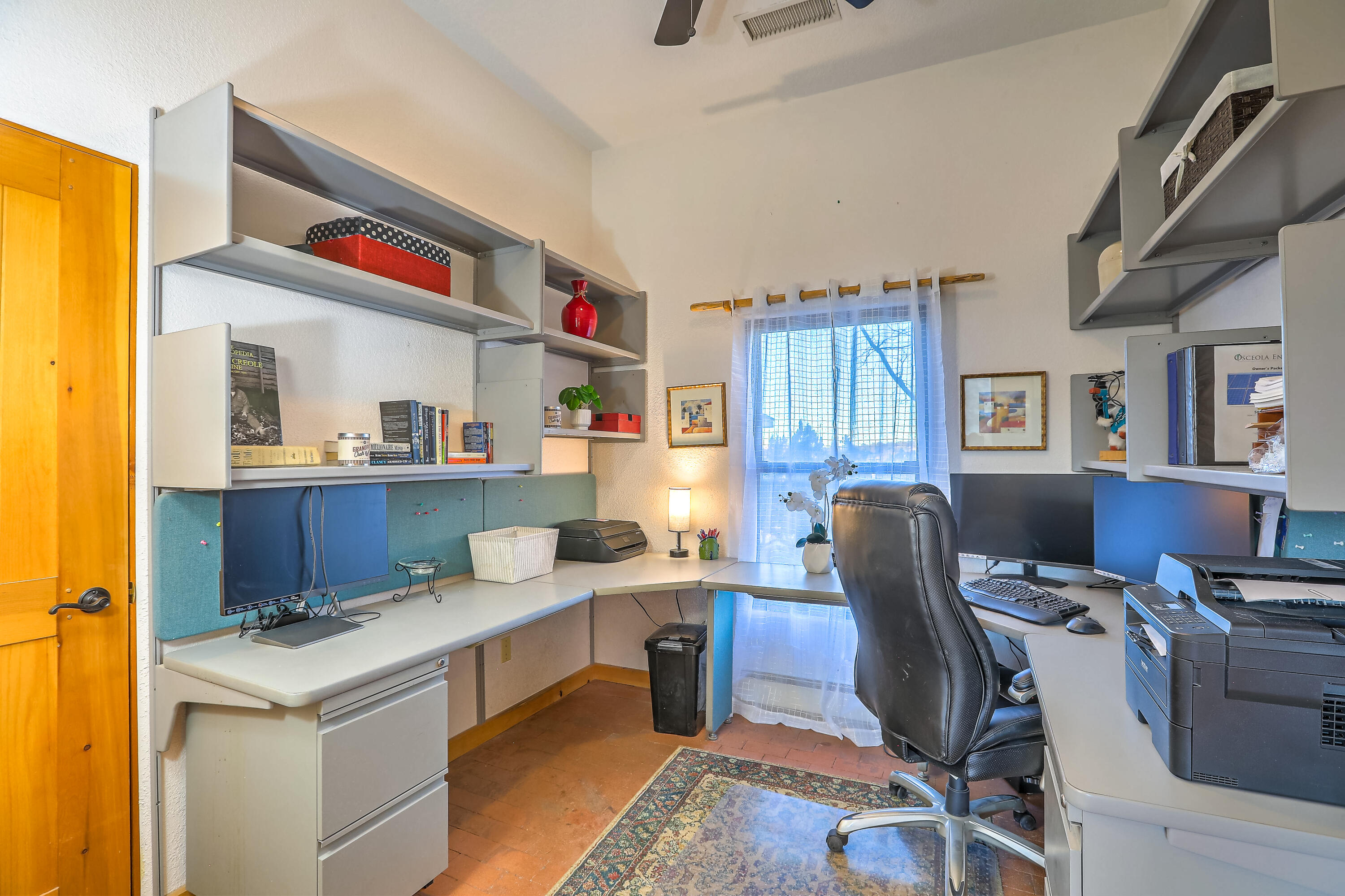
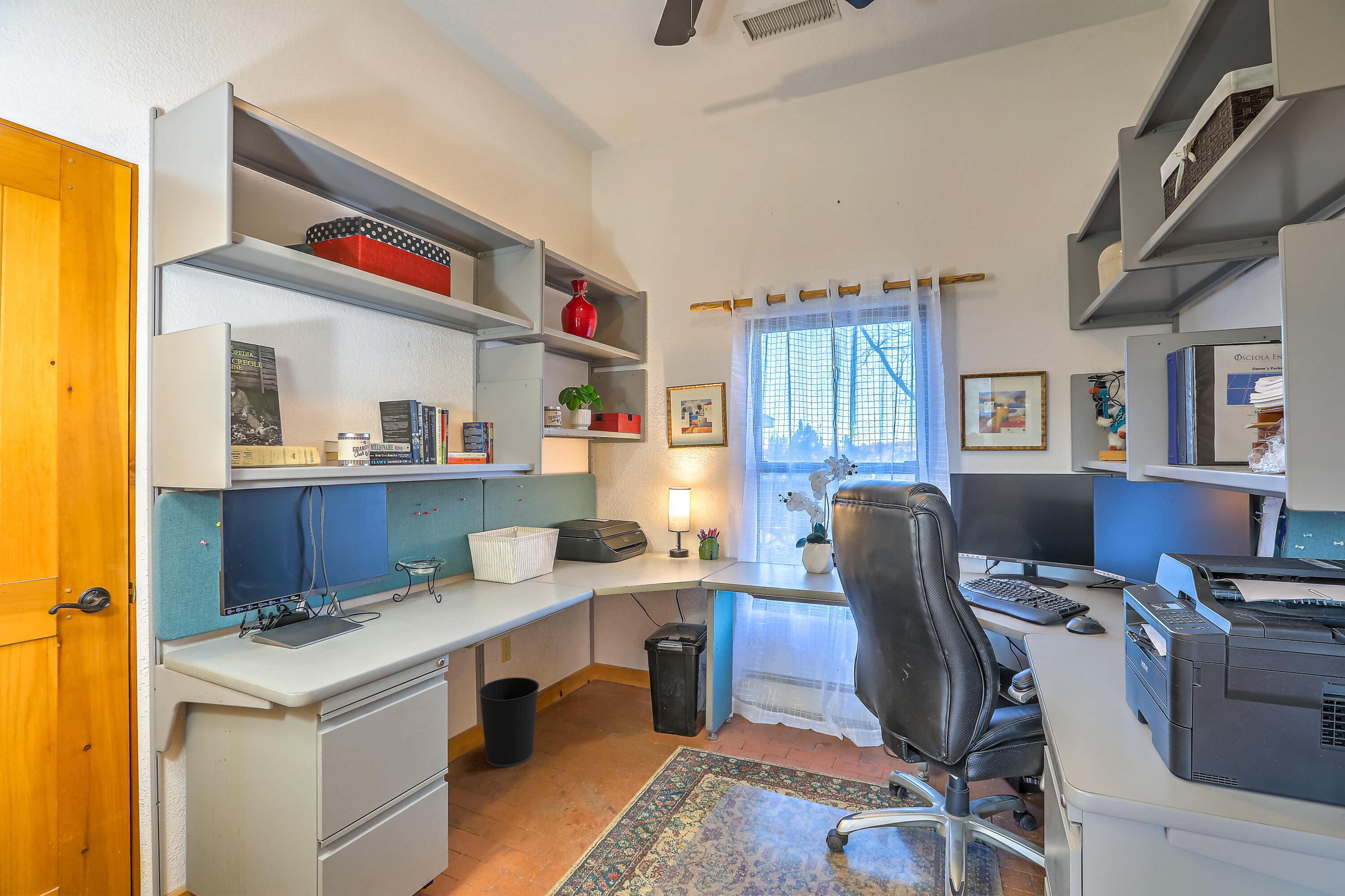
+ wastebasket (509, 722)
